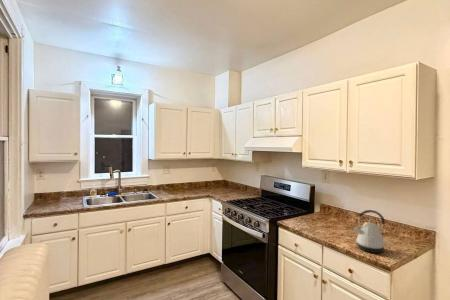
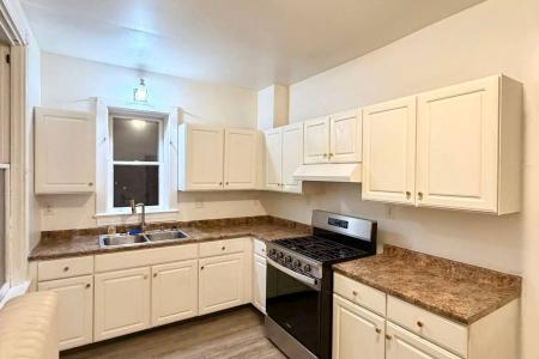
- kettle (369, 229)
